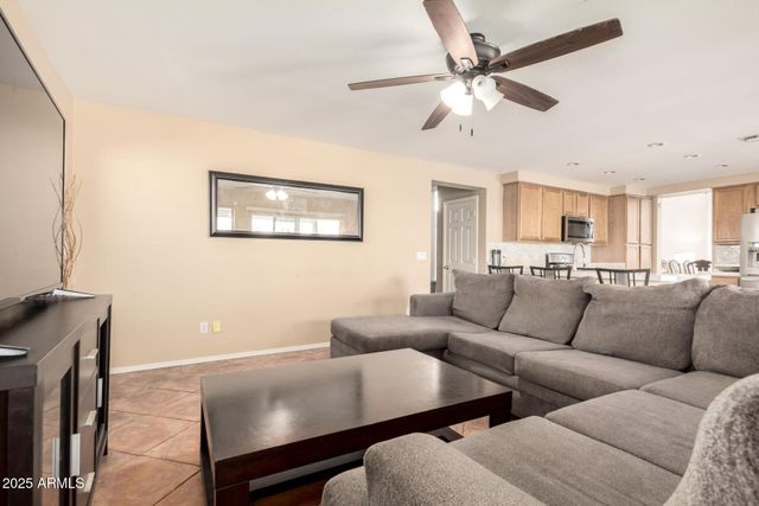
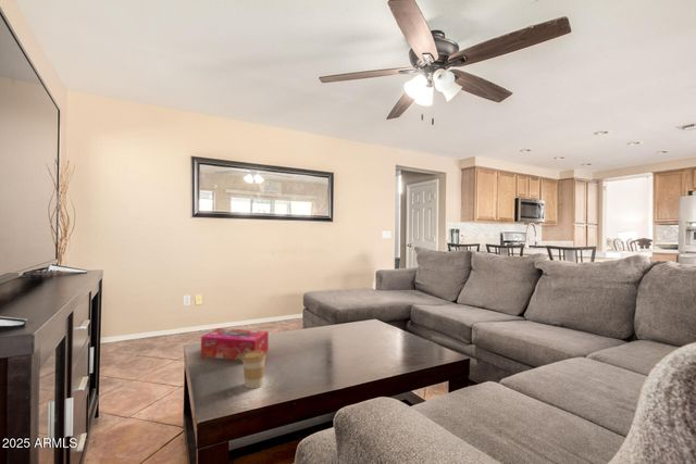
+ coffee cup (253, 368)
+ tissue box (235, 343)
